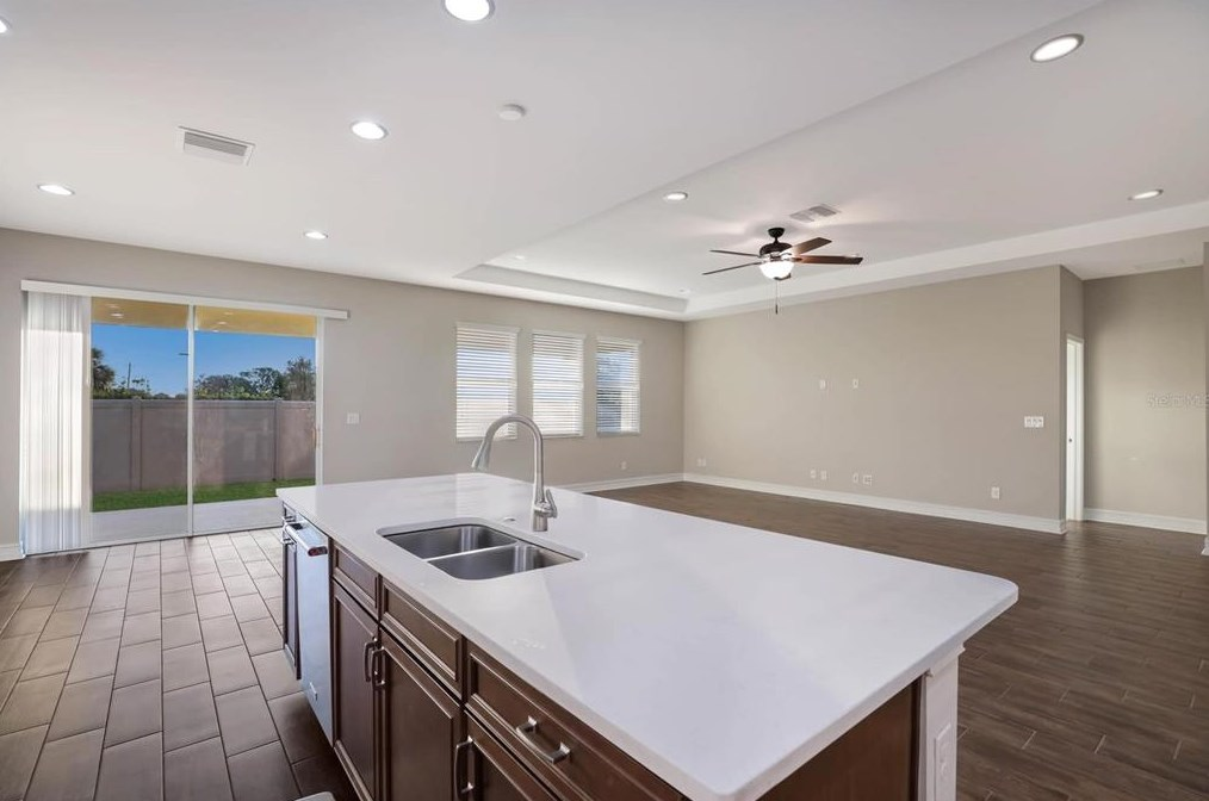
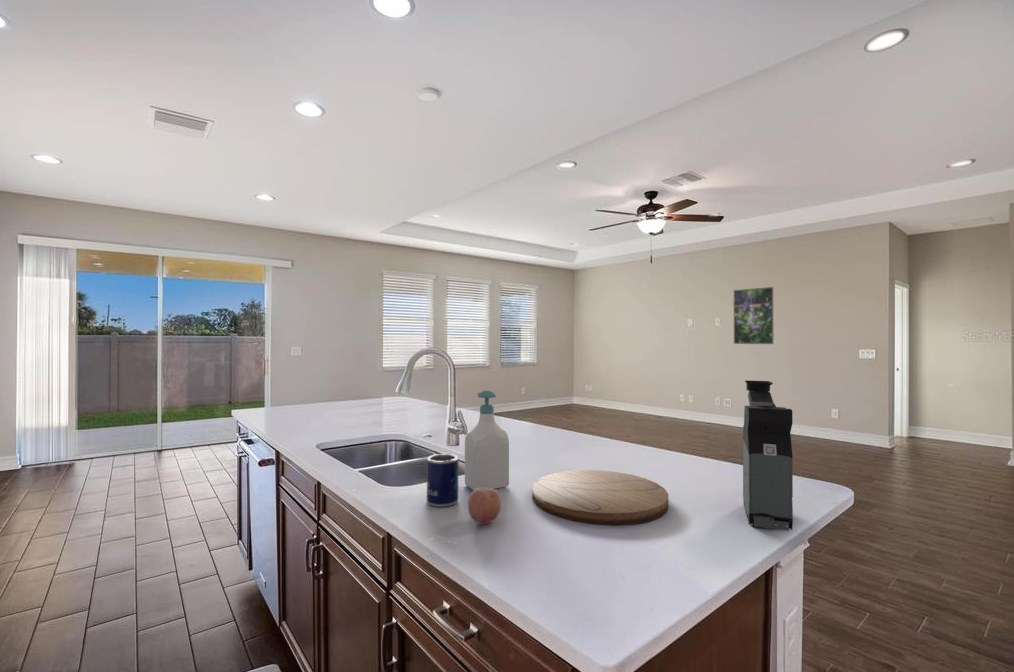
+ soap bottle (485, 437)
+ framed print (752, 316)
+ fruit (484, 505)
+ coffee maker (765, 449)
+ mug (439, 477)
+ cutting board (598, 493)
